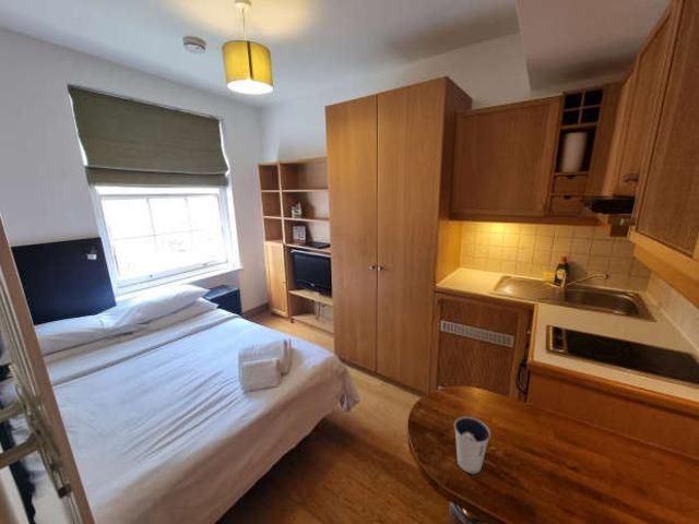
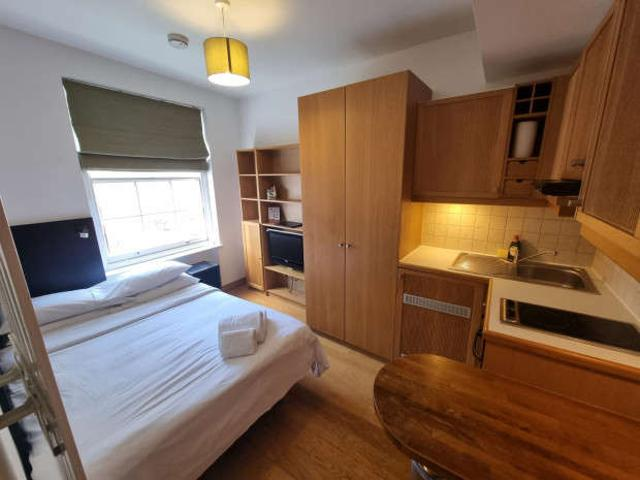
- dixie cup (470, 445)
